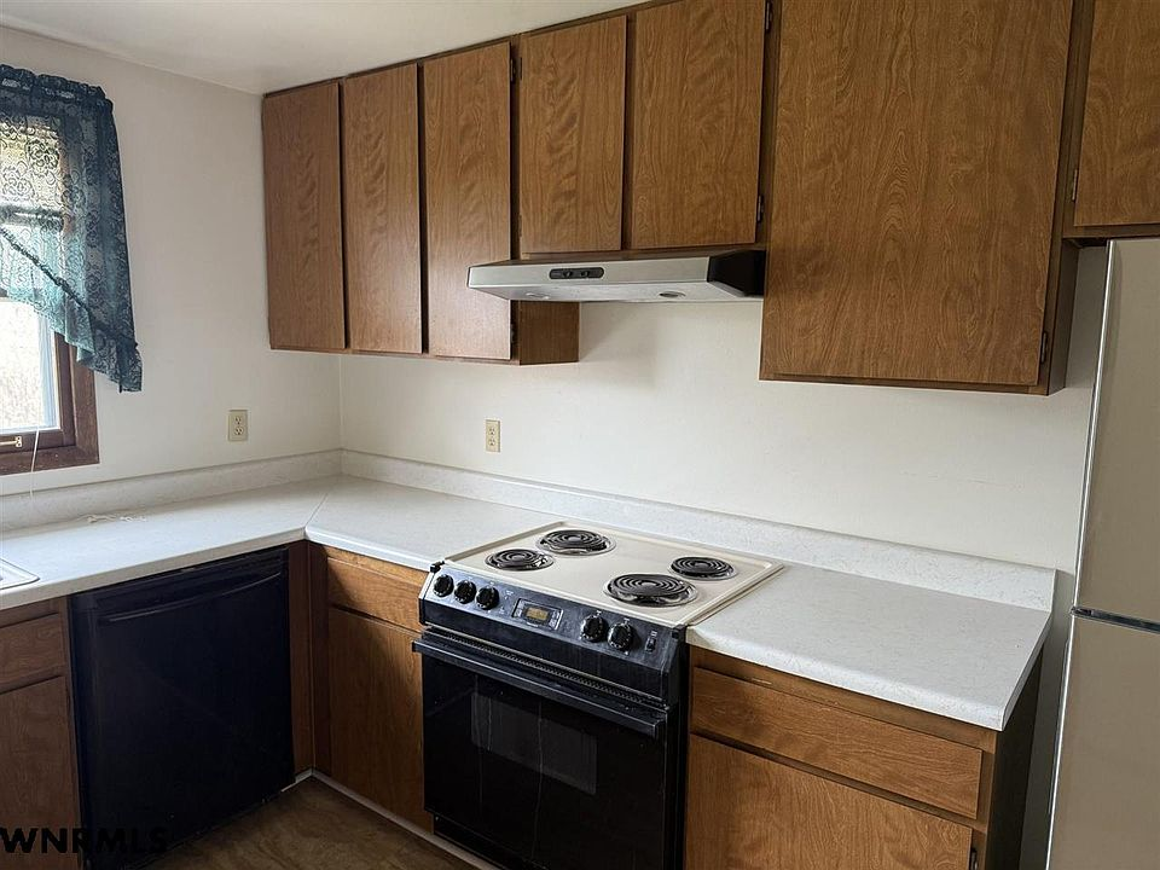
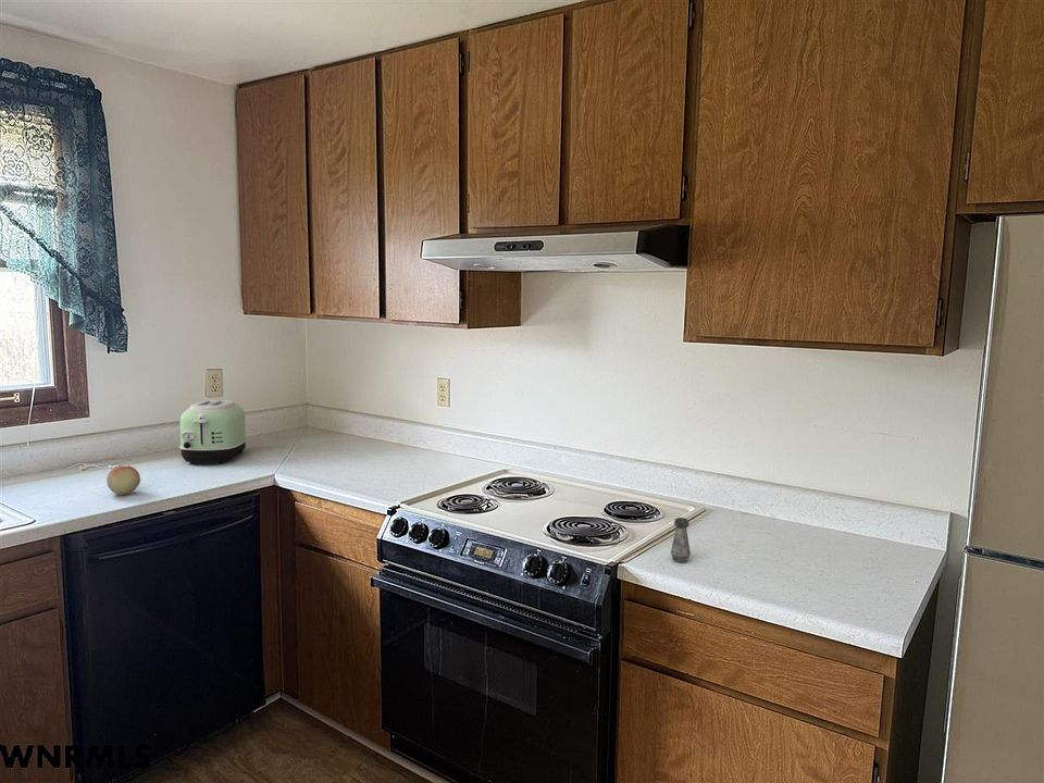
+ salt shaker (681, 539)
+ toaster (212, 431)
+ fruit (123, 480)
